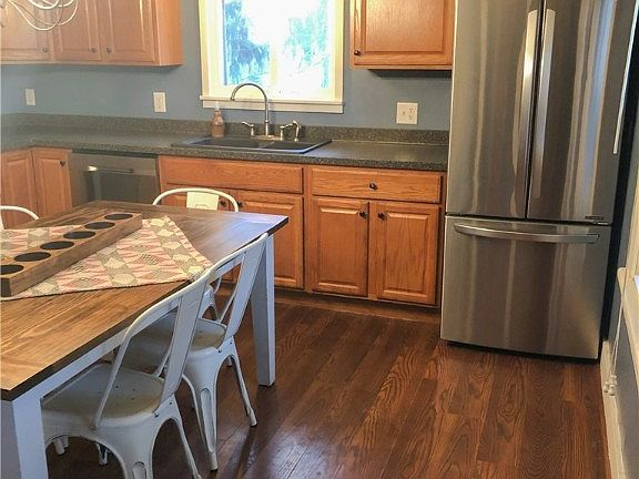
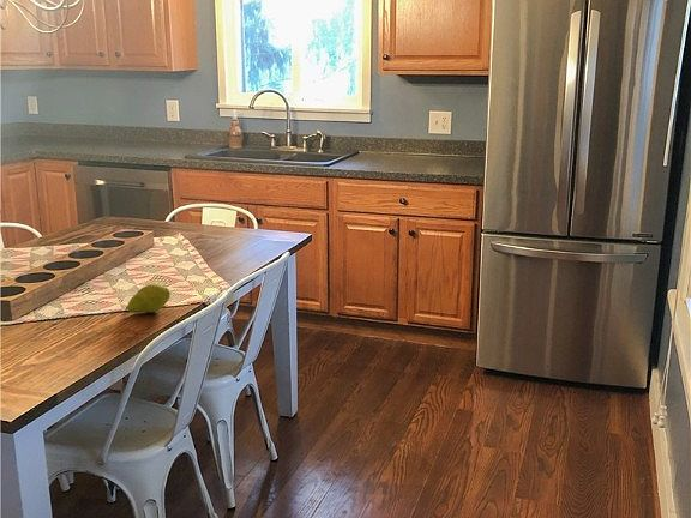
+ fruit (145, 297)
